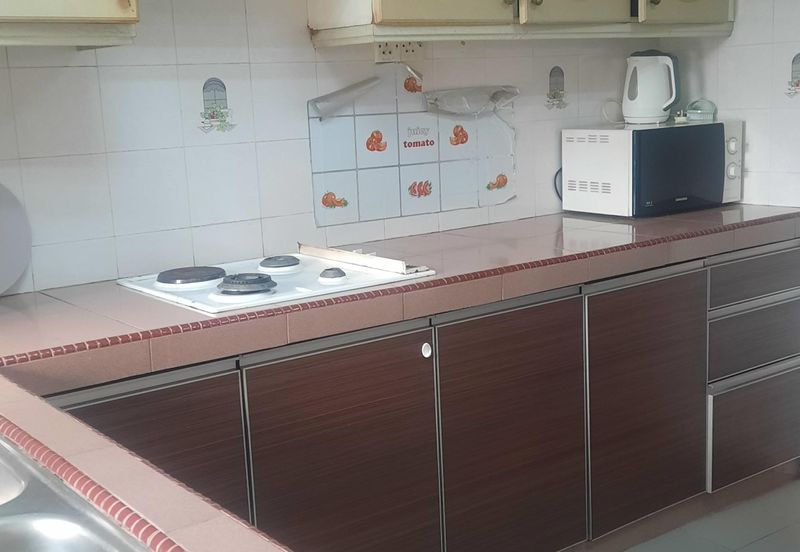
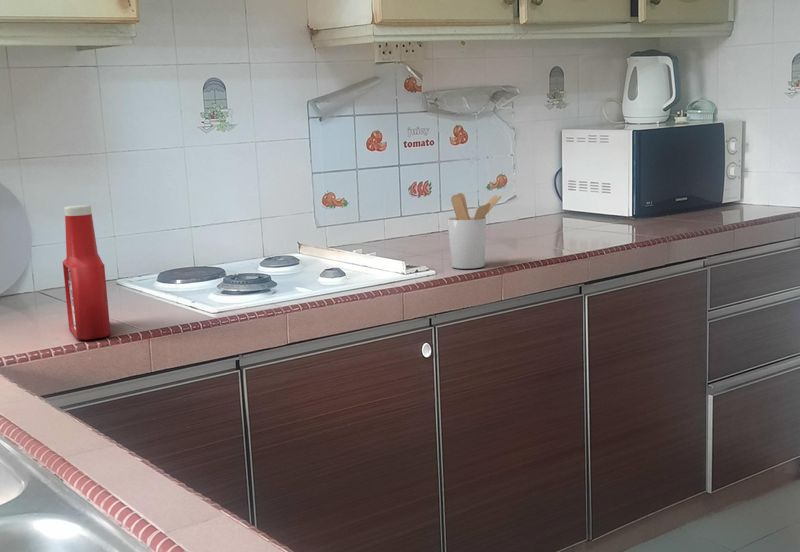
+ utensil holder (476, 229)
+ soap bottle (83, 269)
